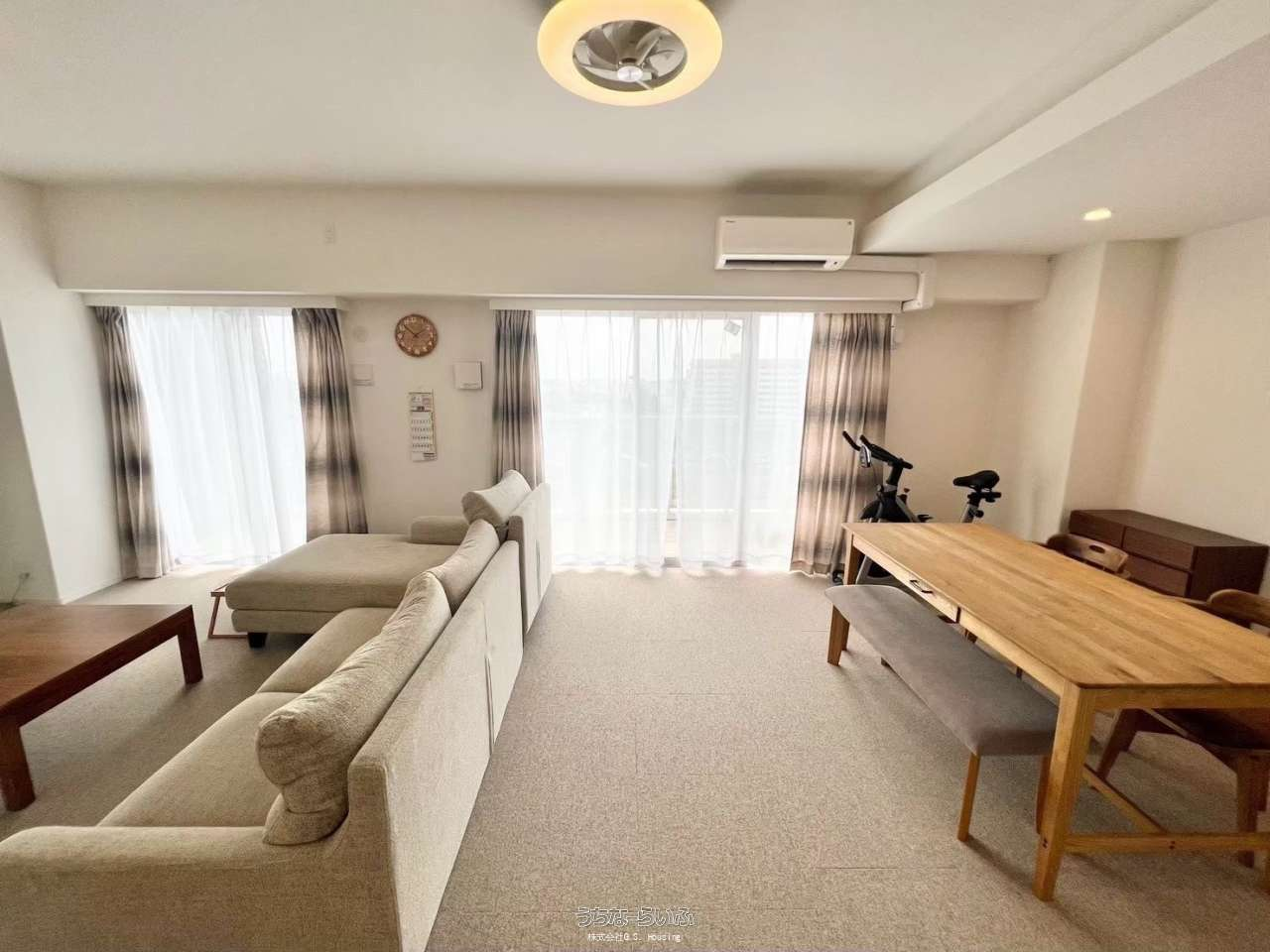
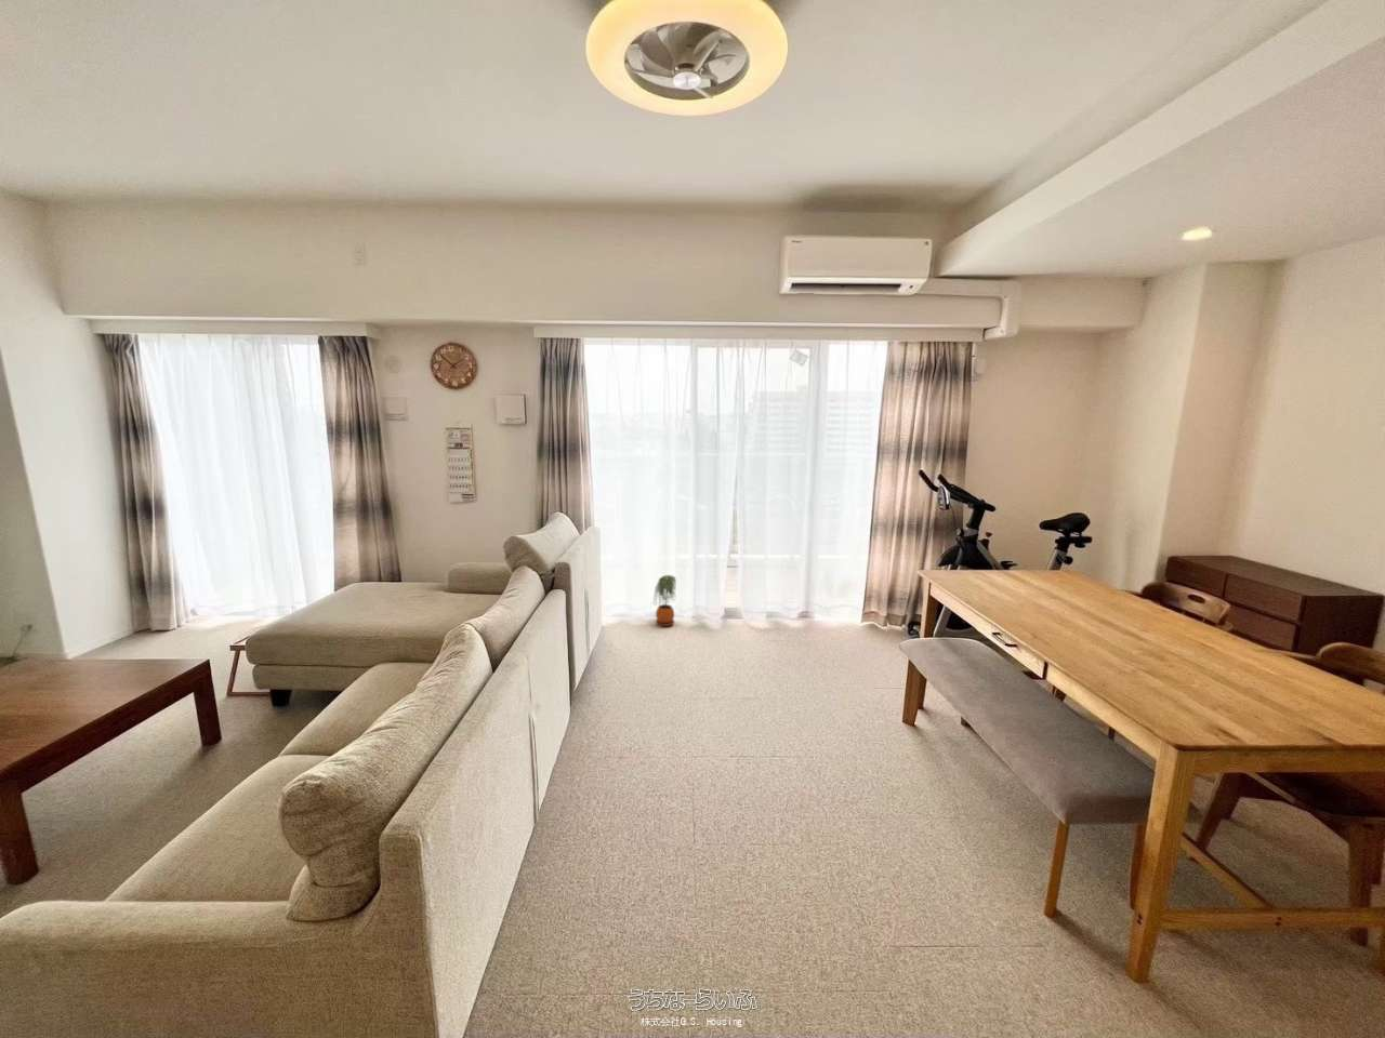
+ potted plant (664, 599)
